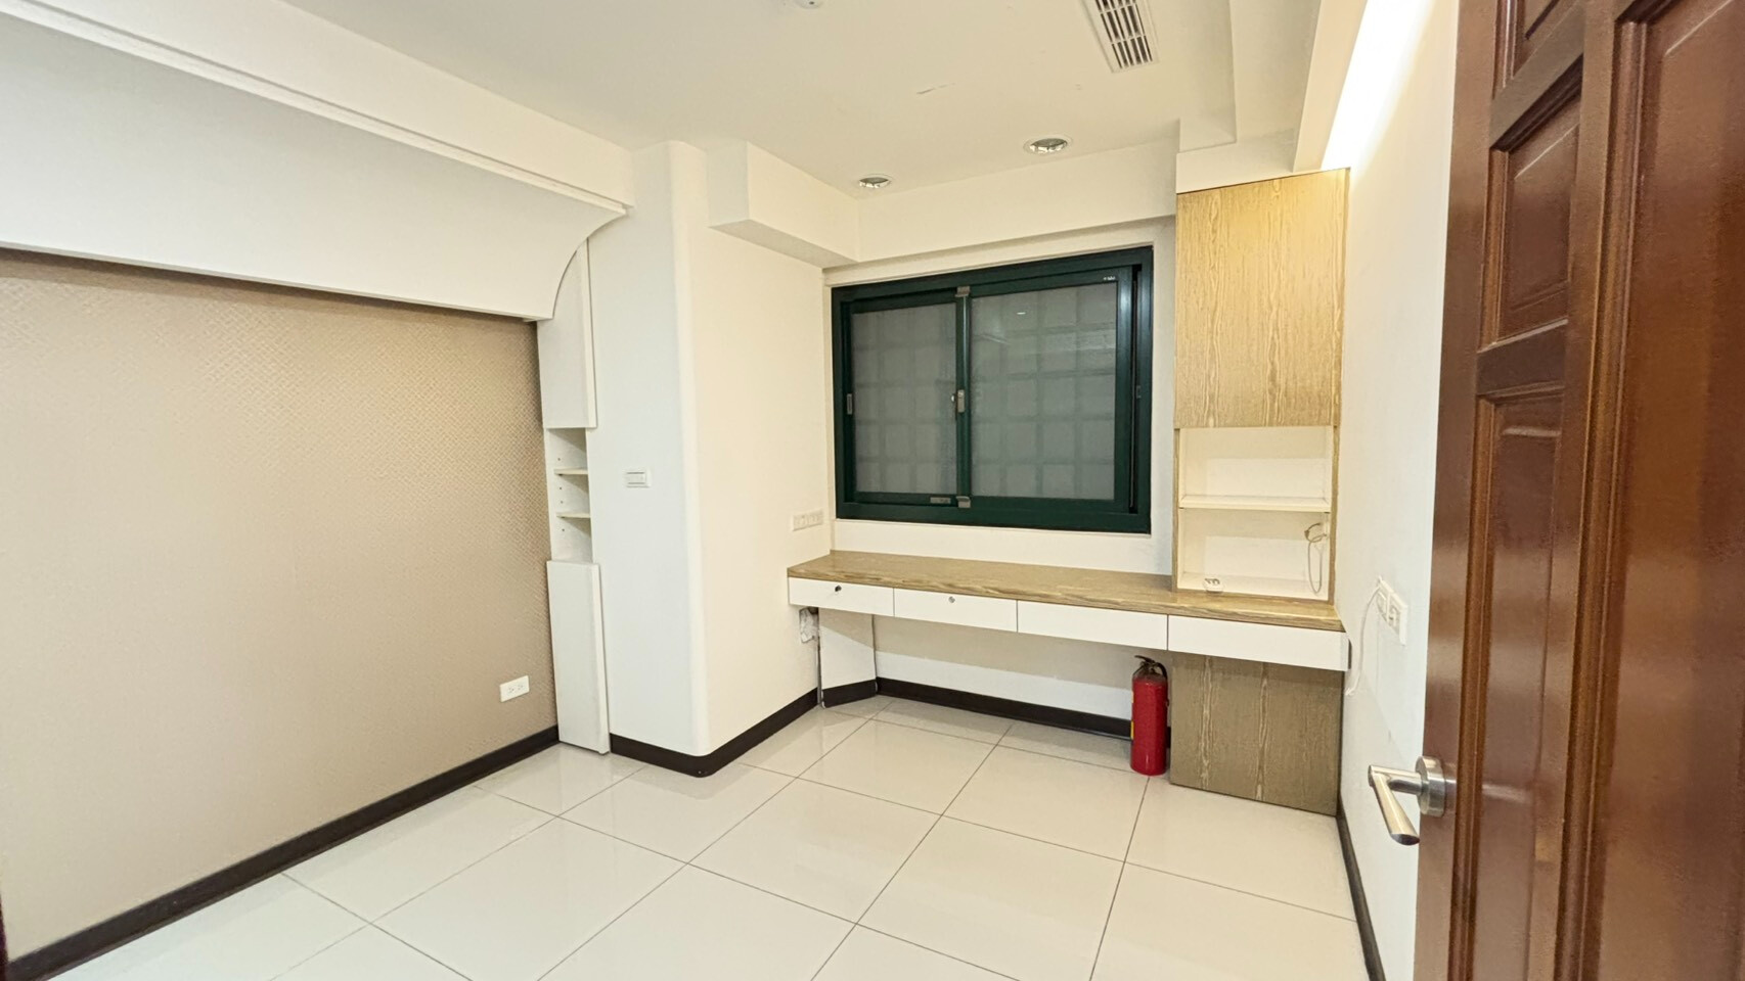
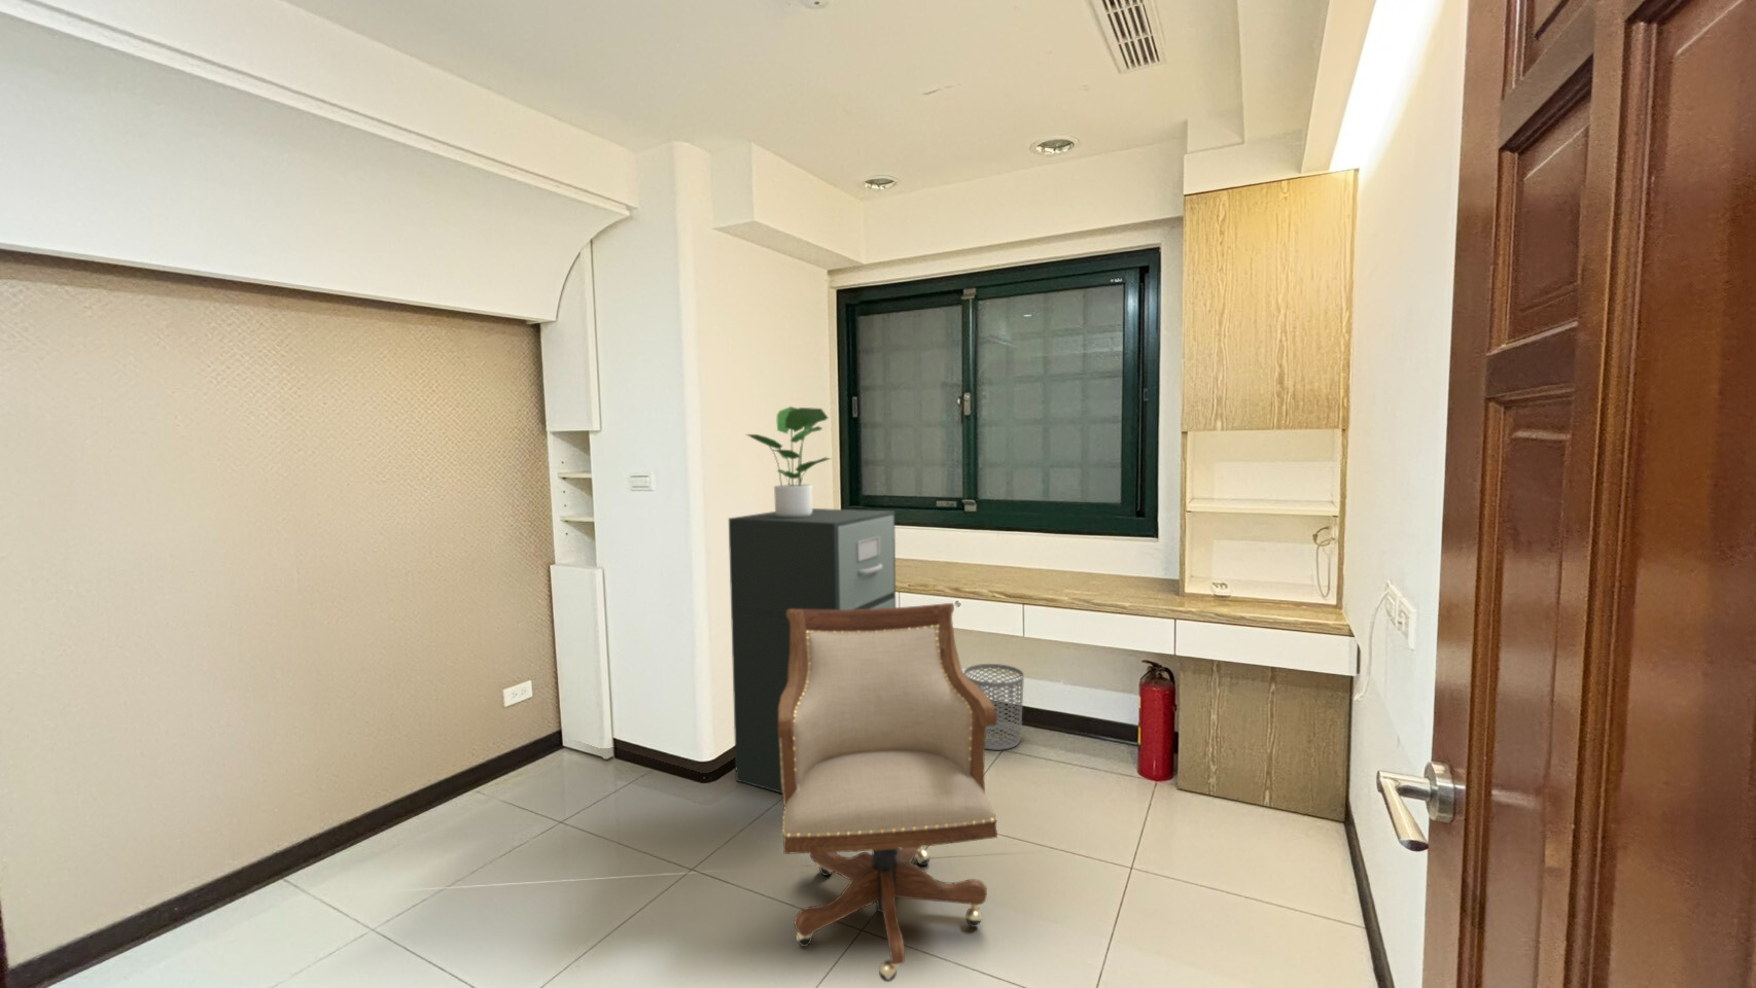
+ chair (882, 767)
+ filing cabinet (790, 643)
+ potted plant (788, 460)
+ waste bin (994, 706)
